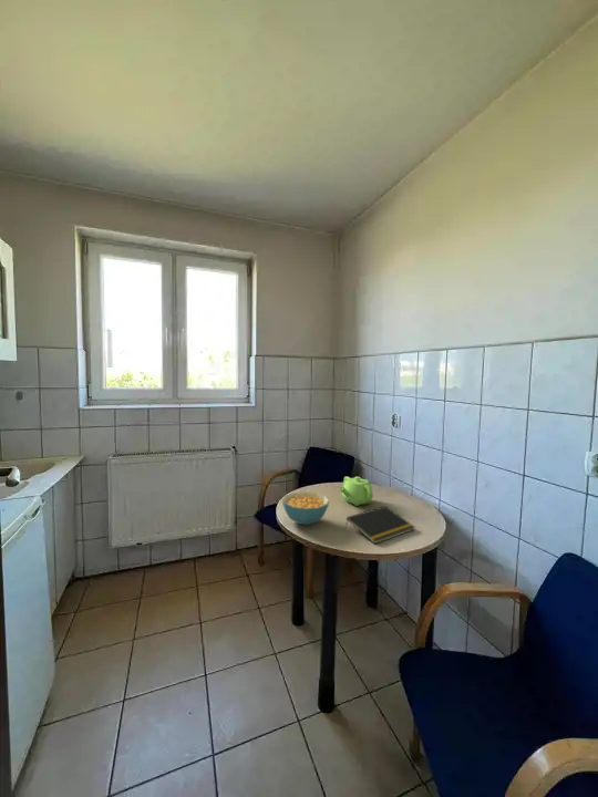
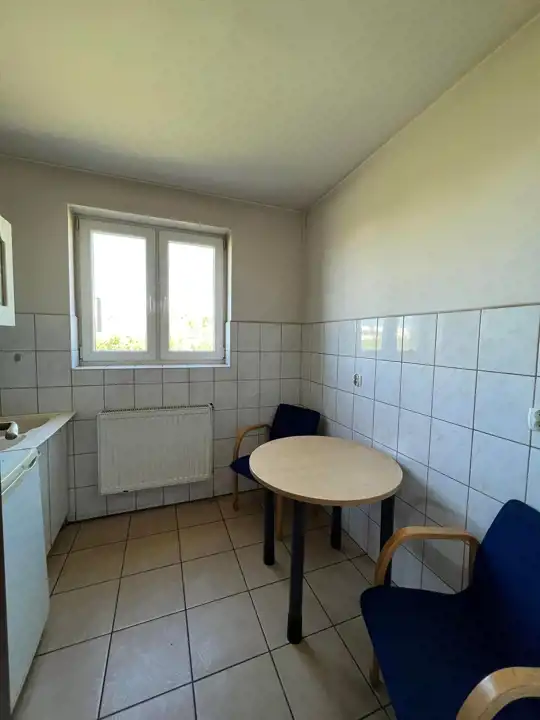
- notepad (380, 522)
- cereal bowl (305, 510)
- teapot (354, 489)
